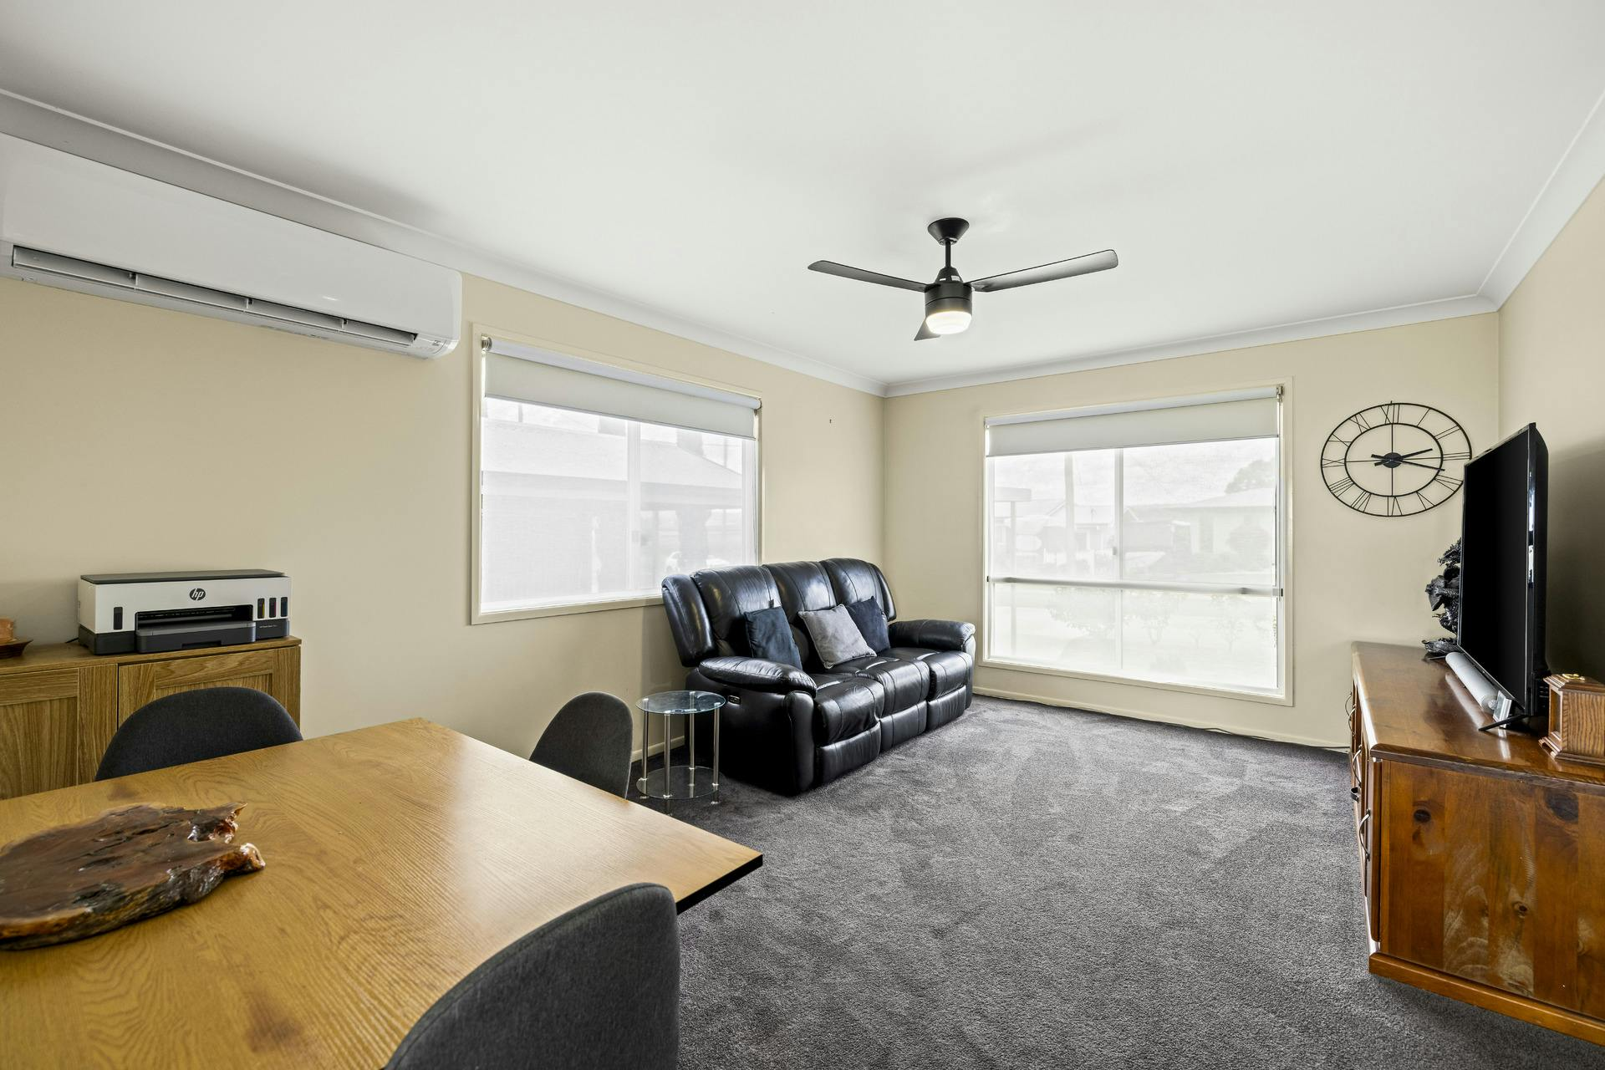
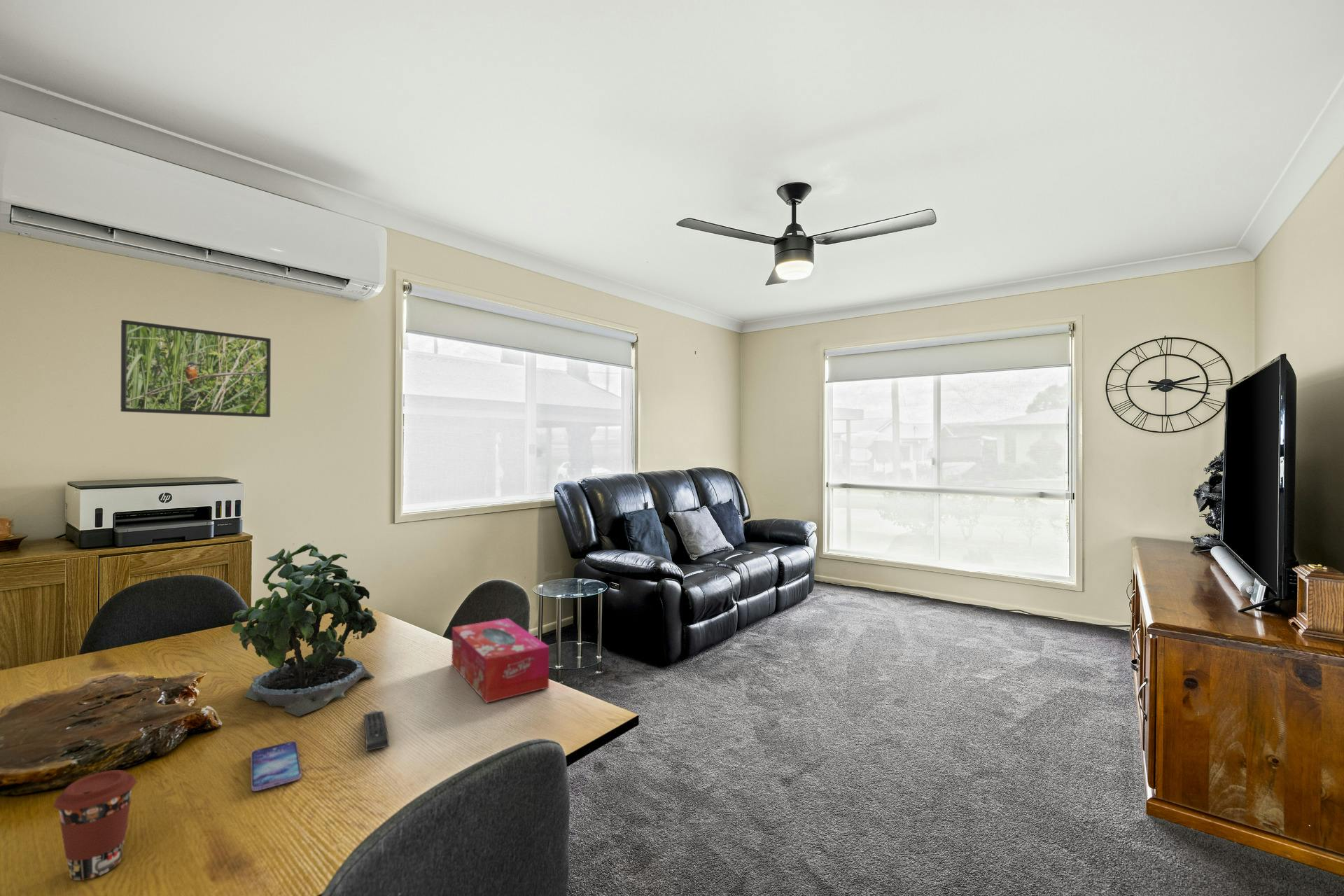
+ tissue box (498, 656)
+ potted plant (307, 612)
+ smartphone (275, 764)
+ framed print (201, 372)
+ coffee cup (96, 825)
+ remote control (374, 727)
